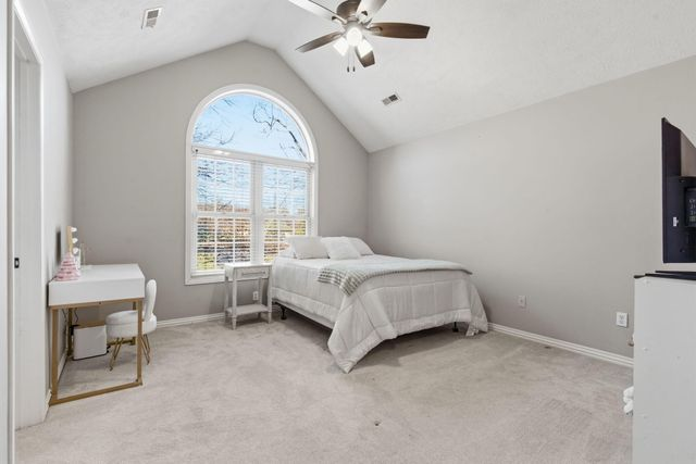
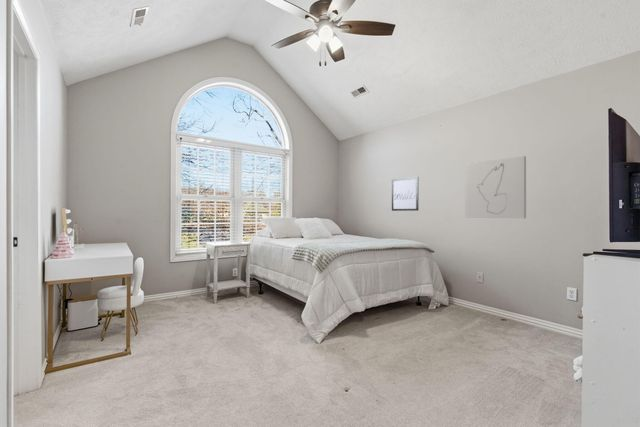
+ wall art (493, 189)
+ wall art (404, 194)
